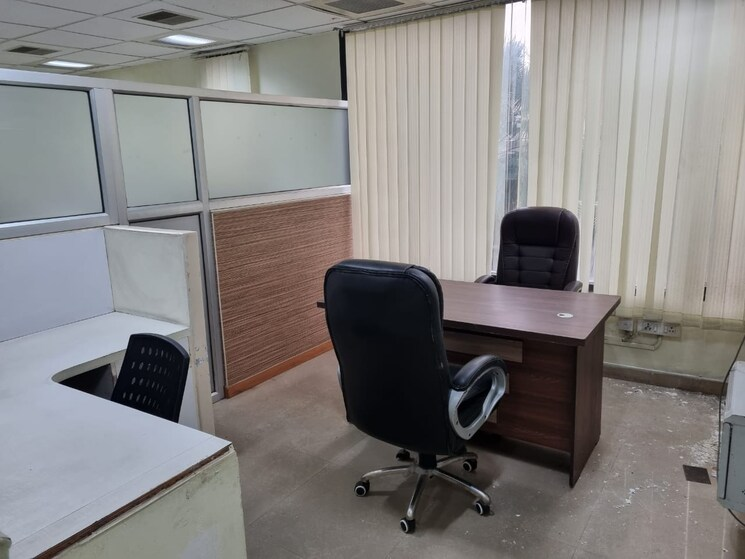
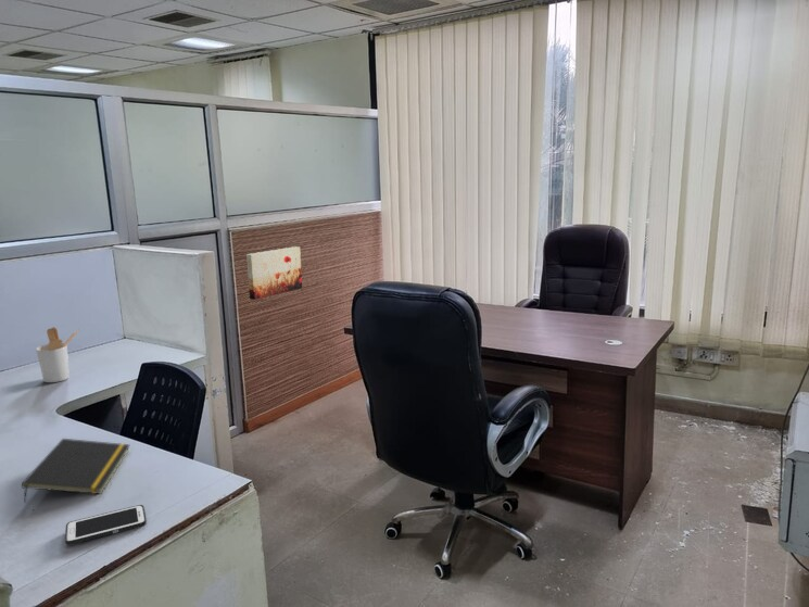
+ wall art (275, 271)
+ notepad (80, 464)
+ cell phone (106, 523)
+ utensil holder (61, 354)
